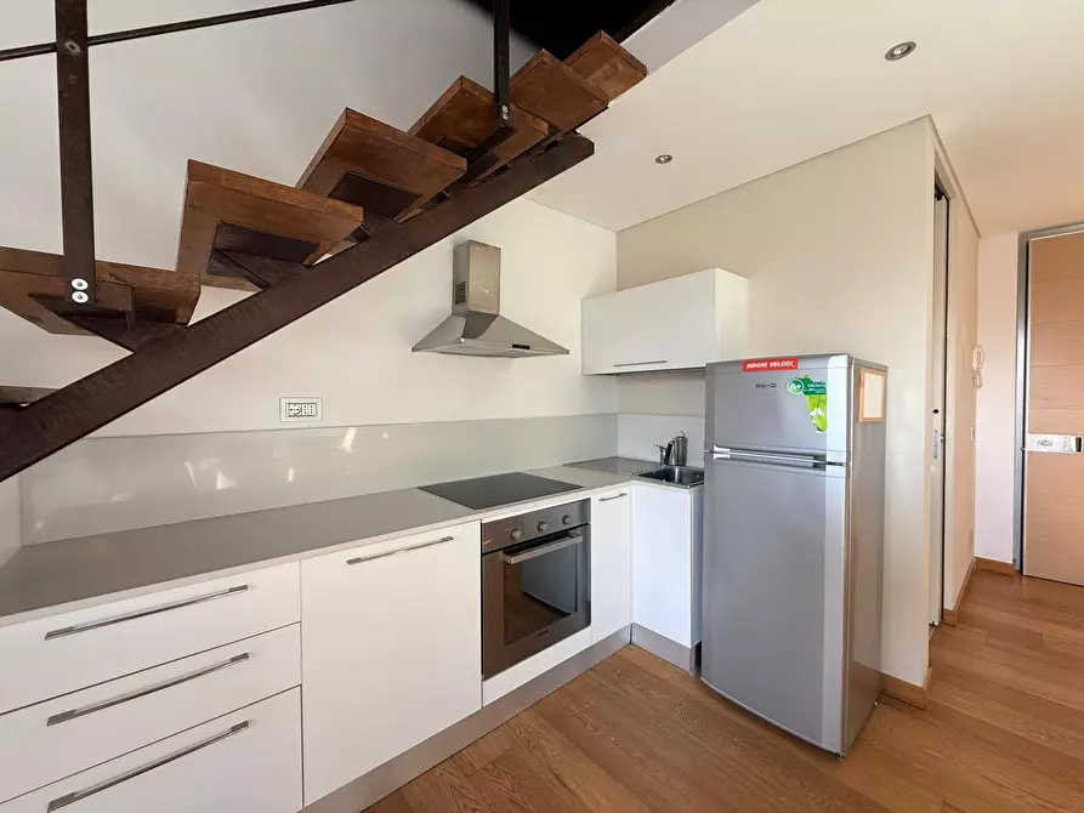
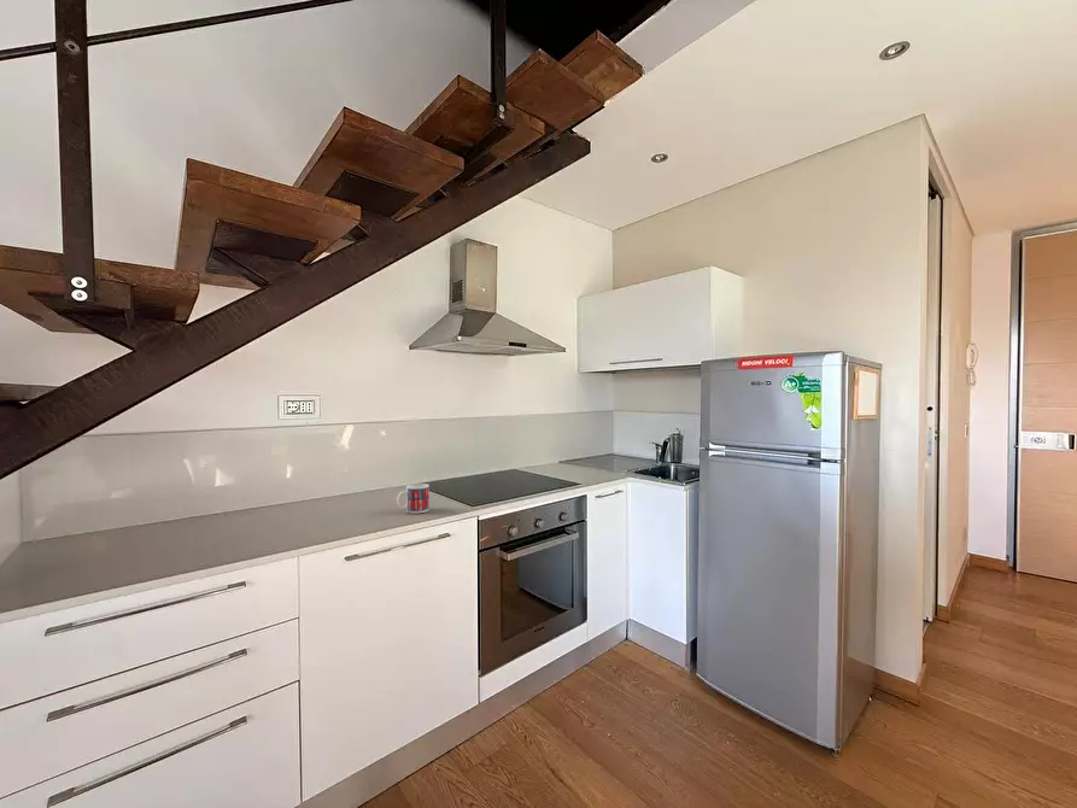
+ mug (414, 498)
